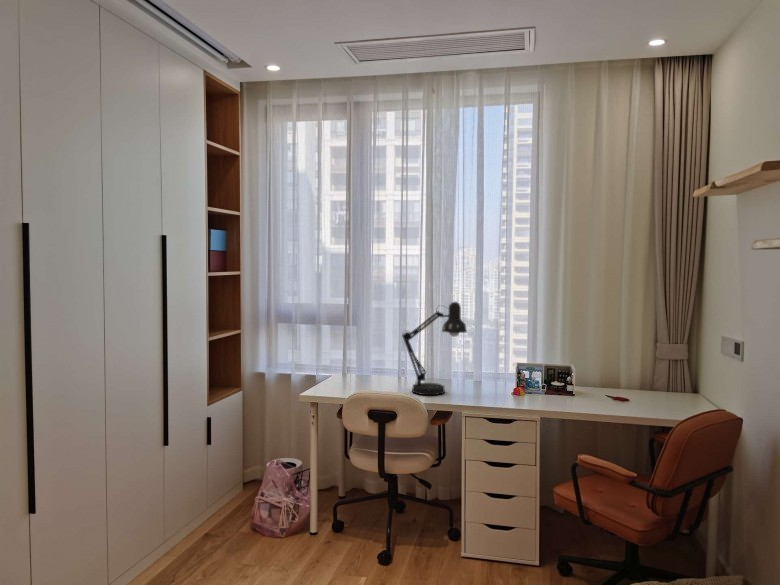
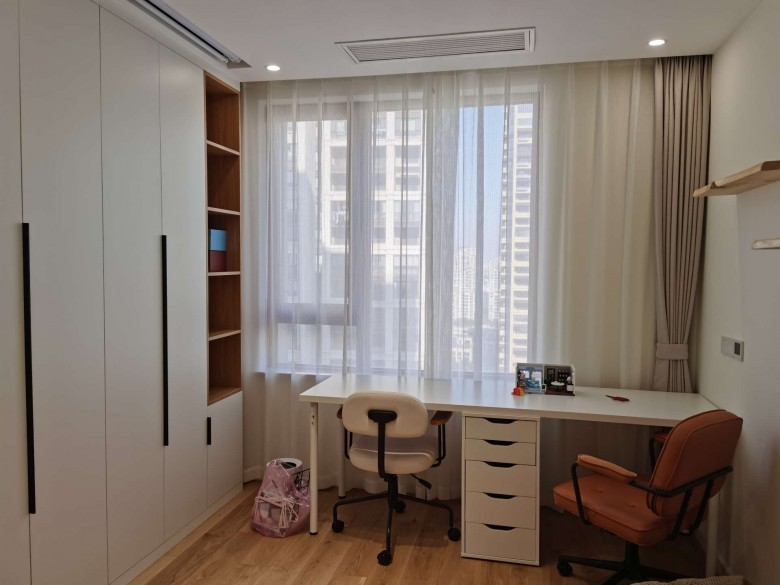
- desk lamp (442, 331)
